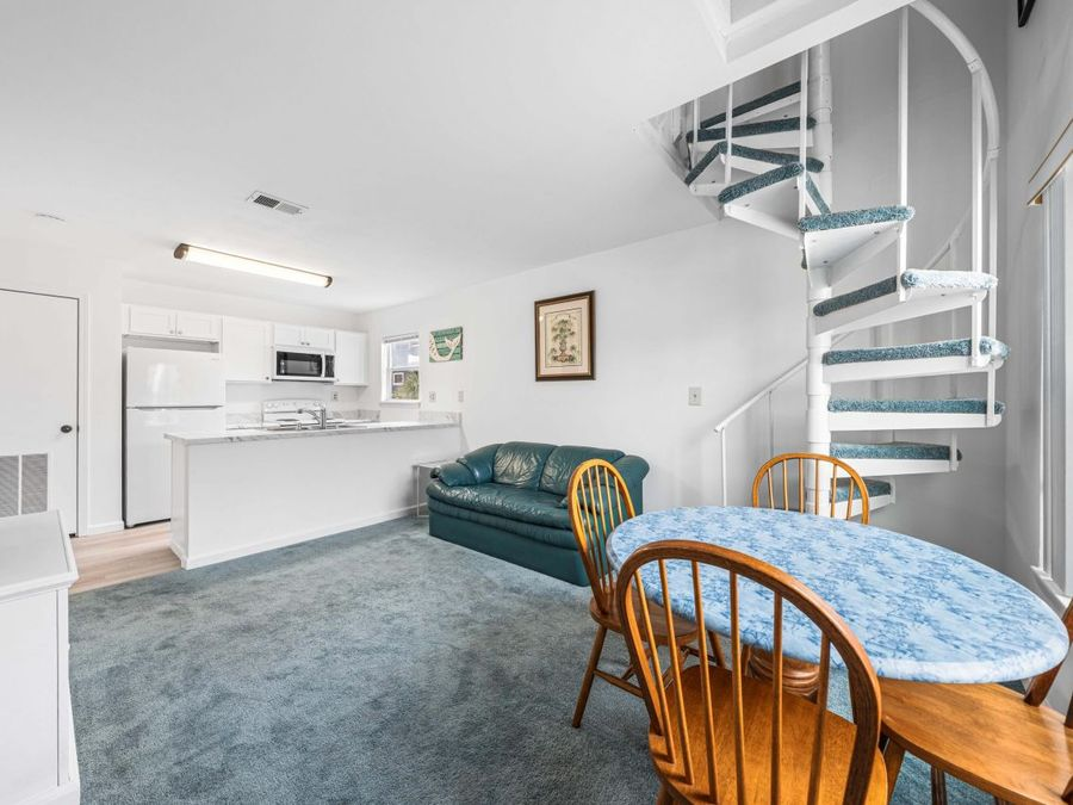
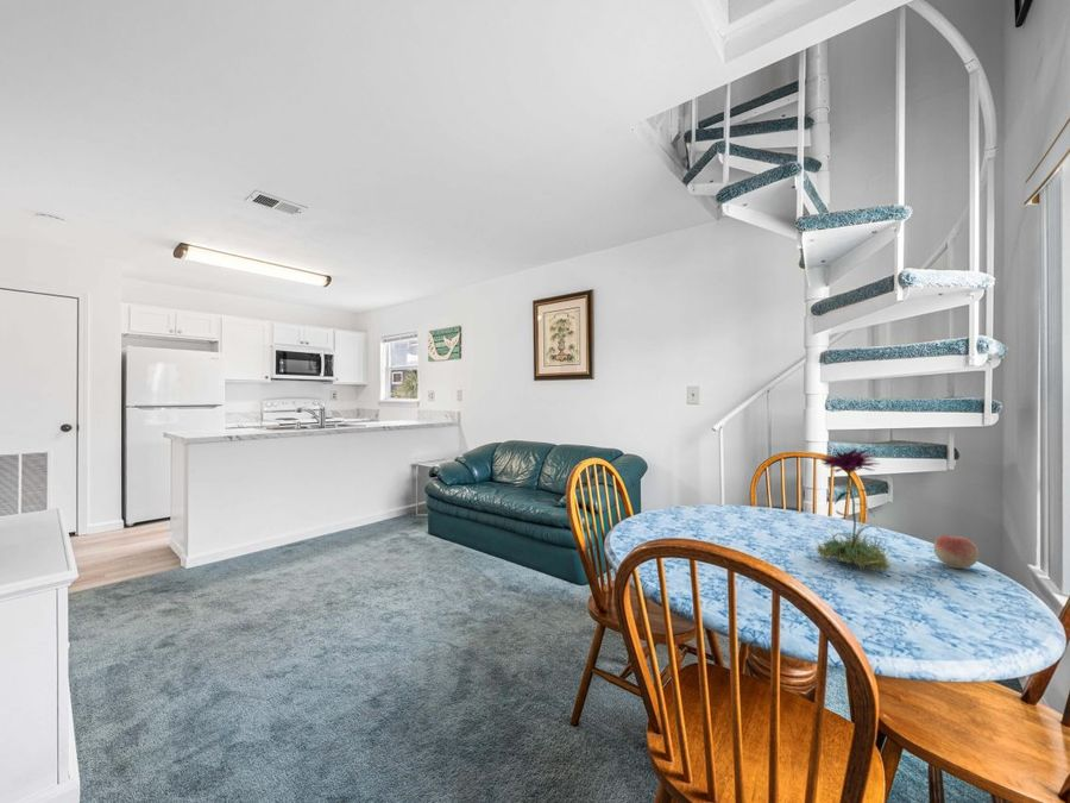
+ fruit (955, 551)
+ flower (852, 504)
